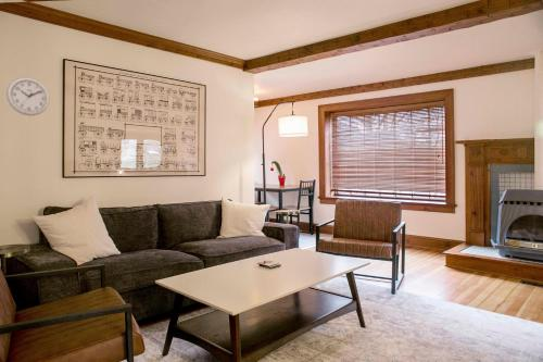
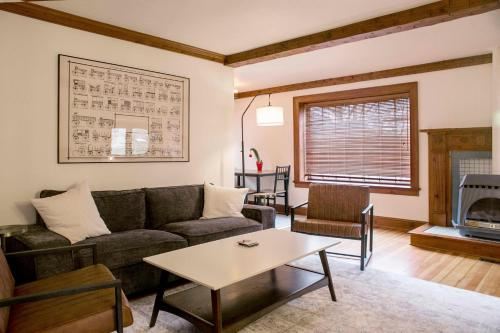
- wall clock (28, 96)
